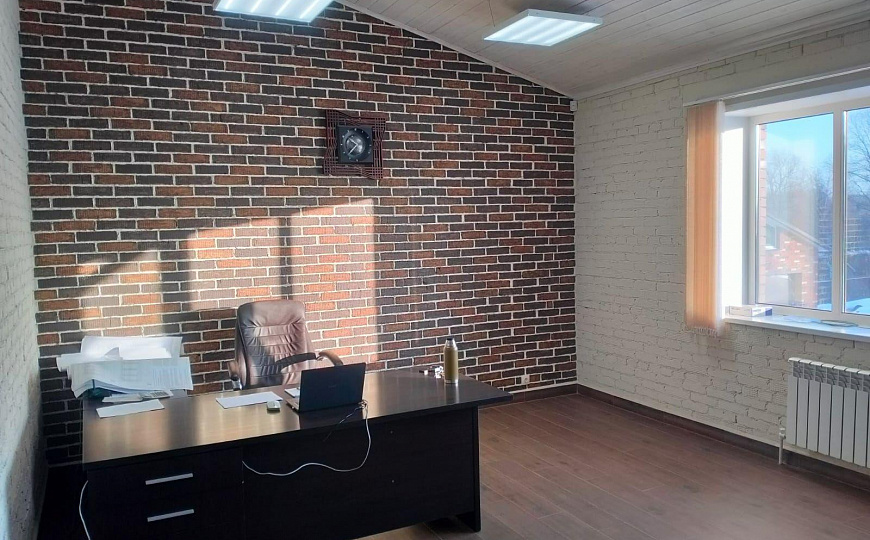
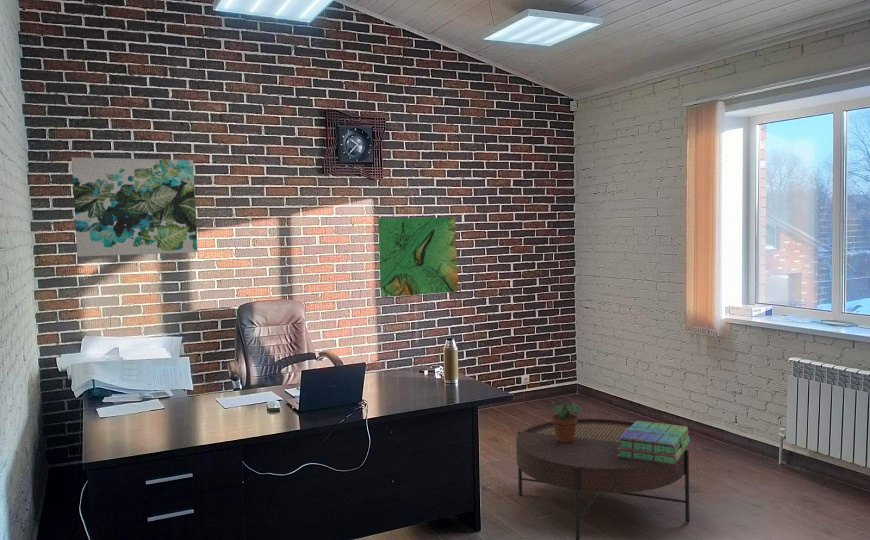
+ potted plant (563, 421)
+ stack of books (654, 440)
+ wall art (136, 206)
+ map (419, 256)
+ coffee table (598, 474)
